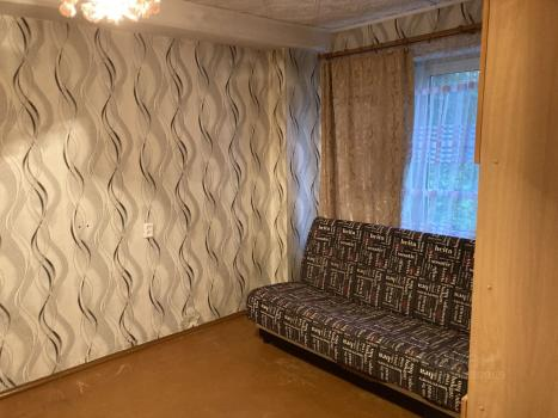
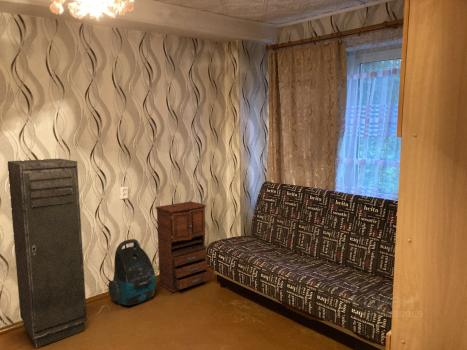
+ chest of drawers (184, 245)
+ vacuum cleaner (132, 271)
+ storage cabinet (48, 247)
